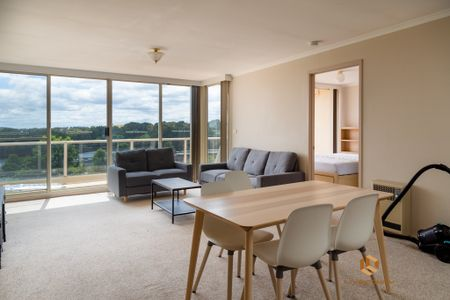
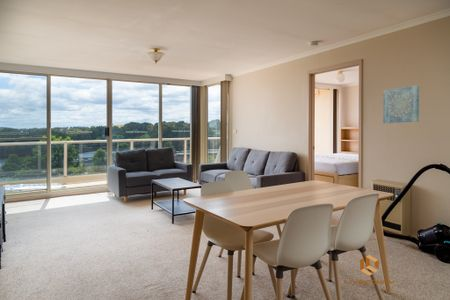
+ wall art (400, 105)
